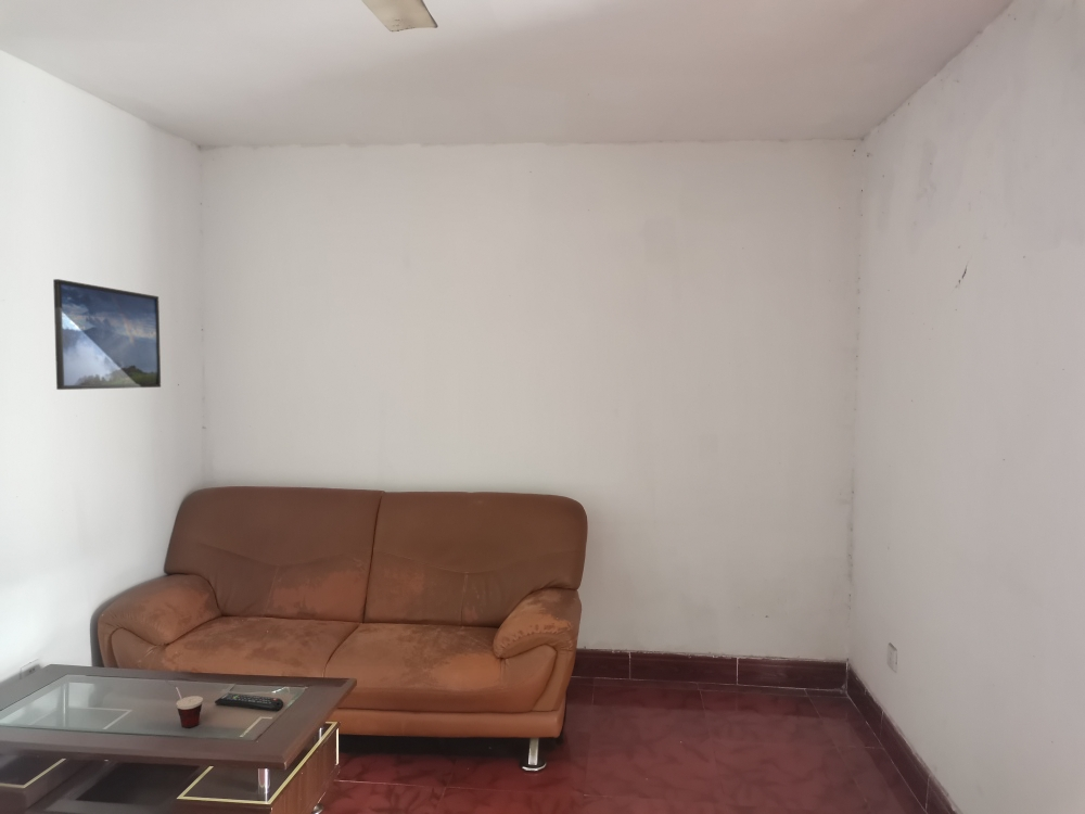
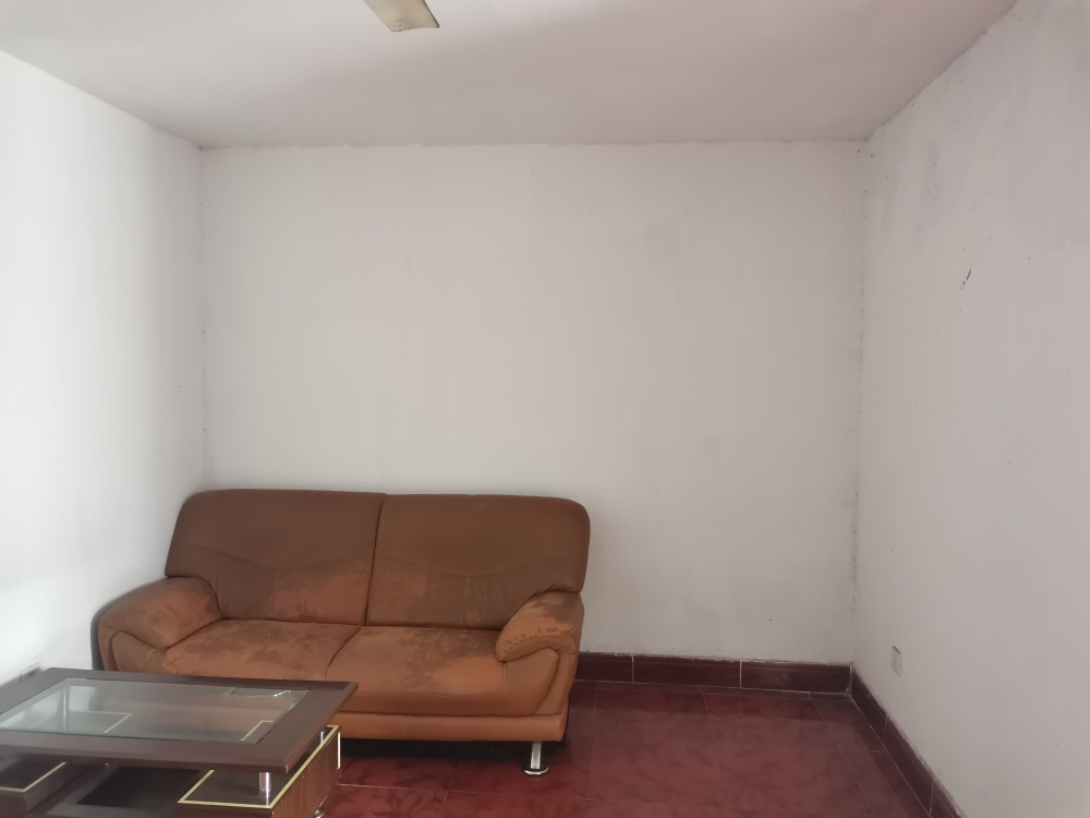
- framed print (112, 338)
- remote control (248, 701)
- cup (182, 702)
